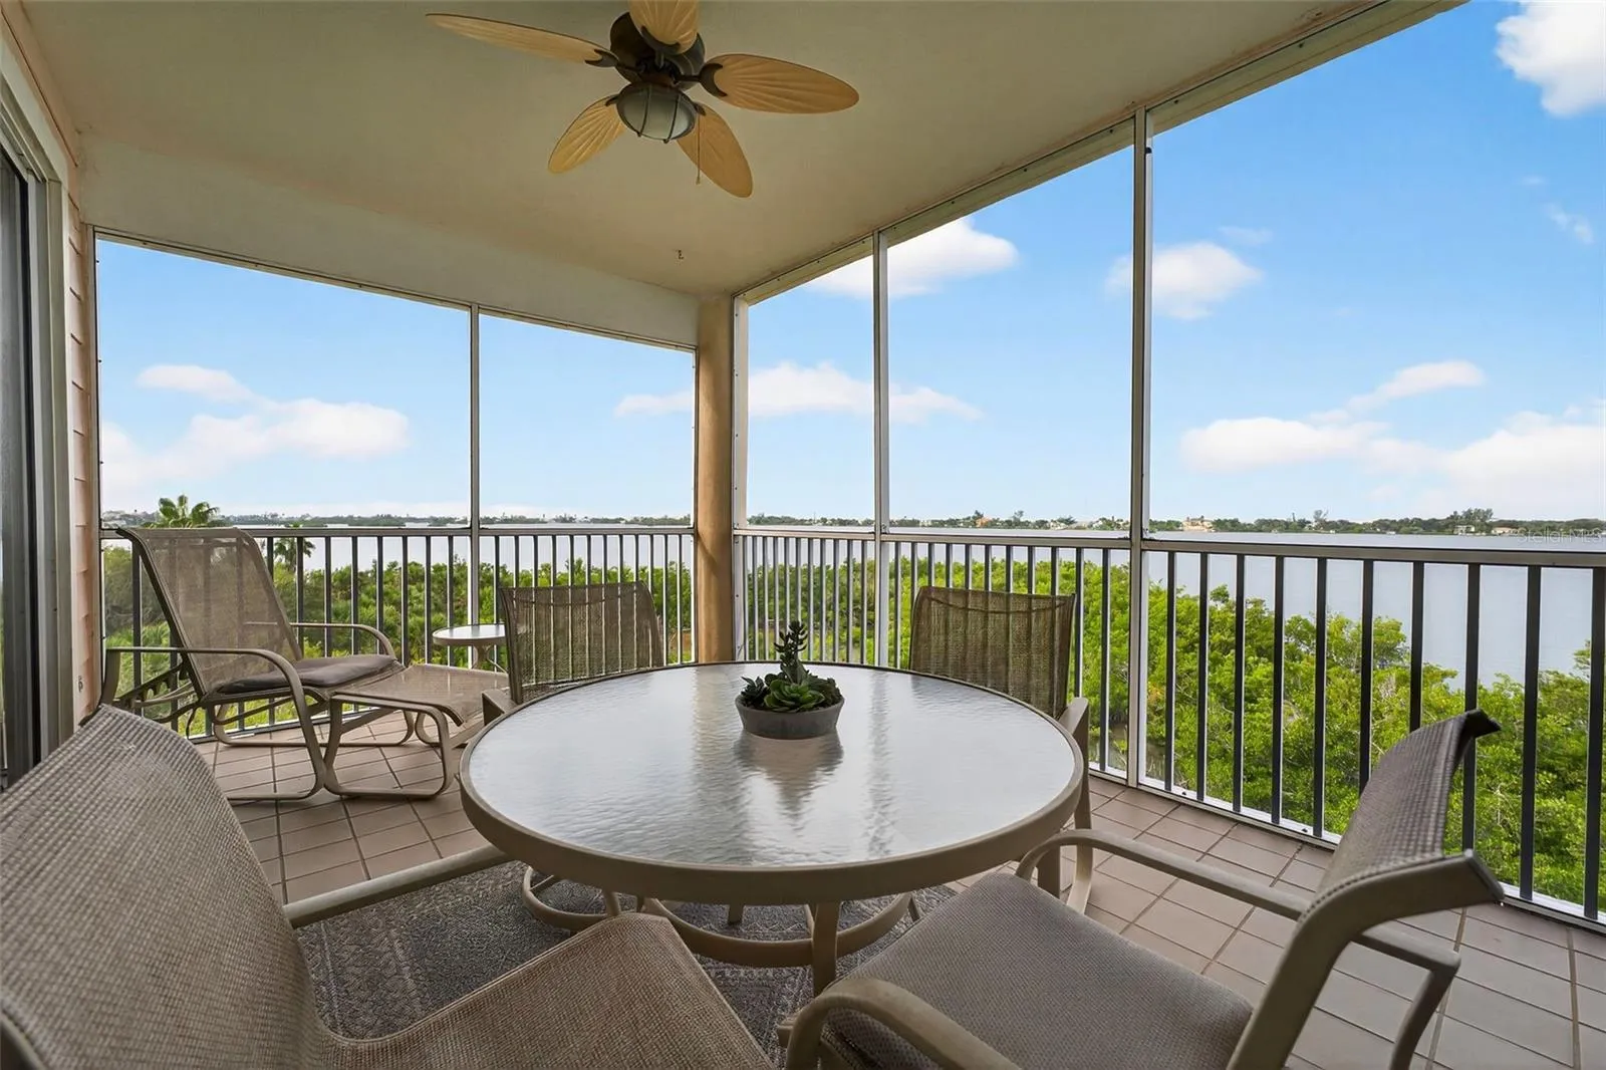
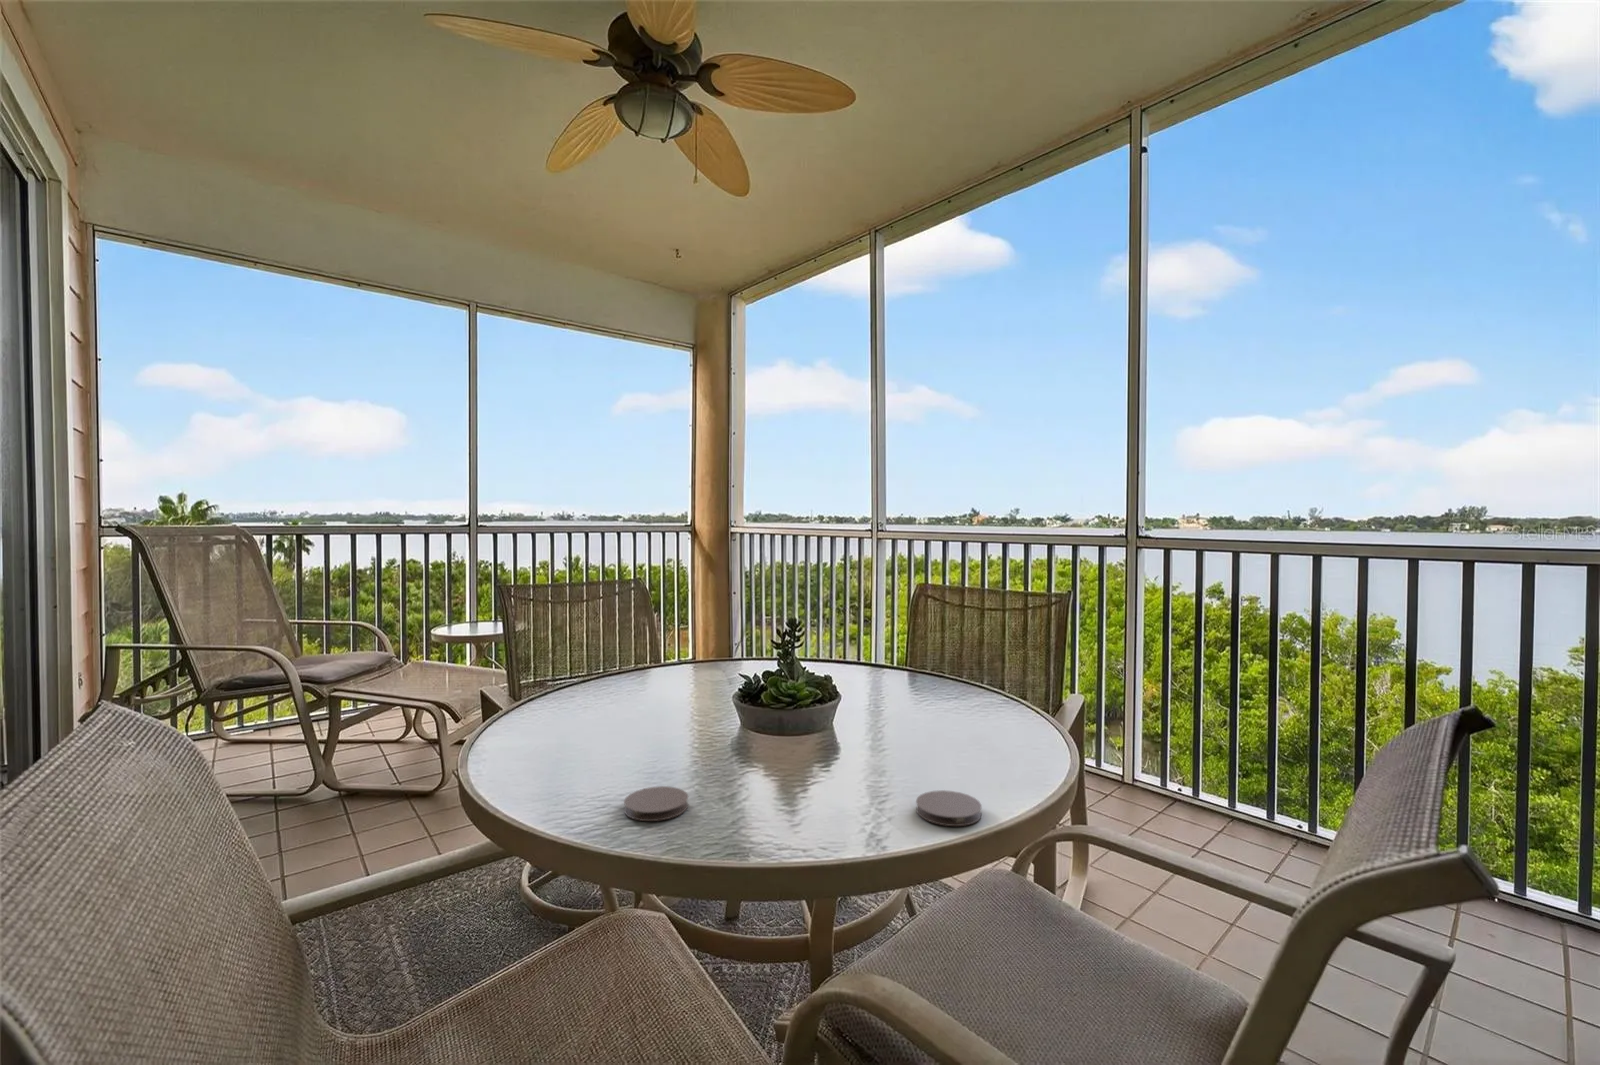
+ coaster (655, 802)
+ coaster (948, 807)
